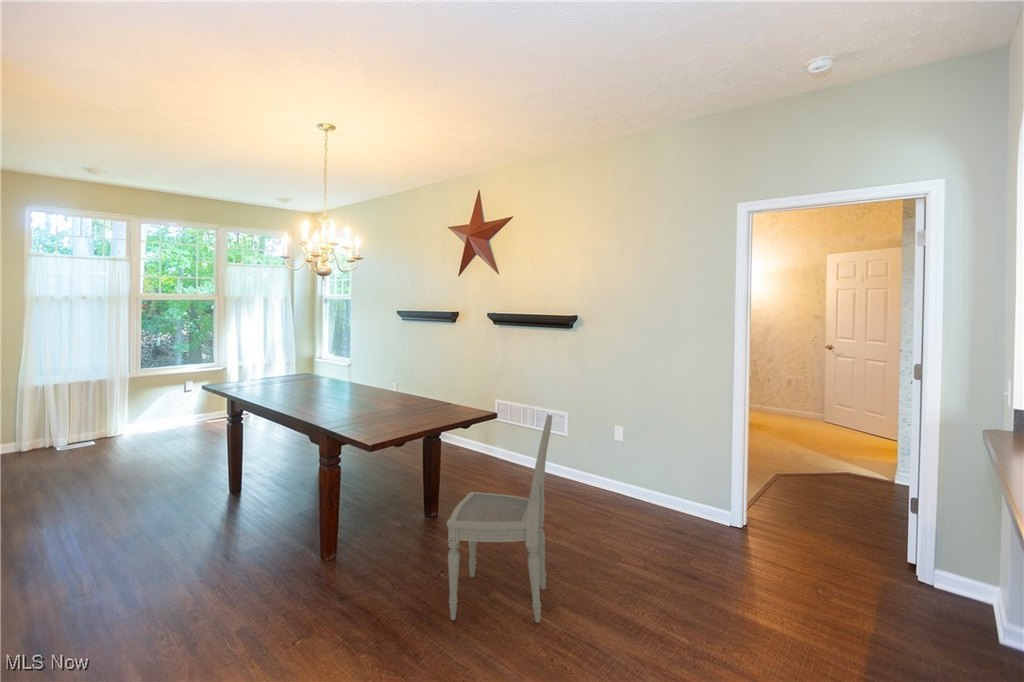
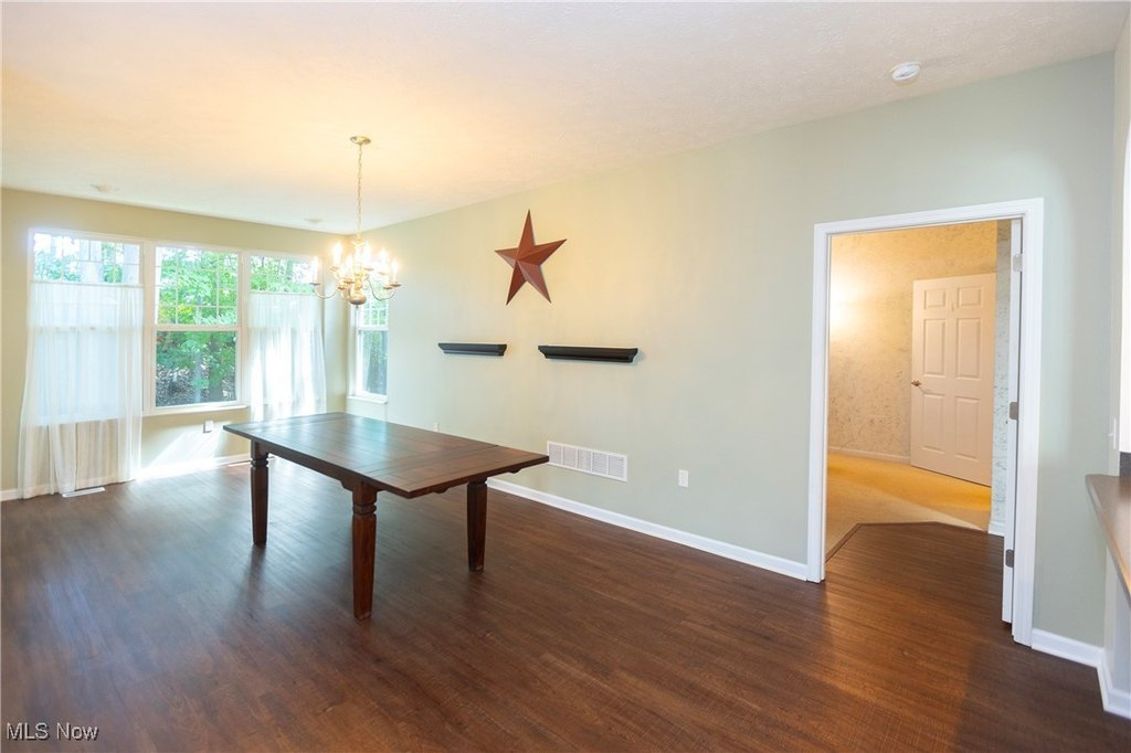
- dining chair (502, 506)
